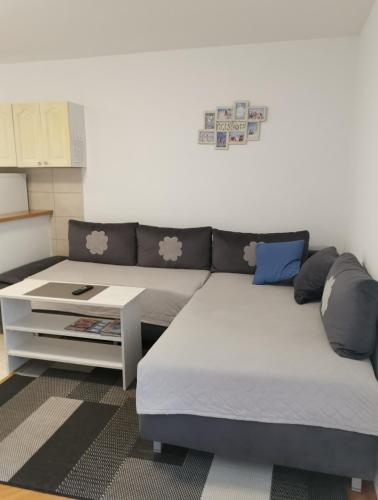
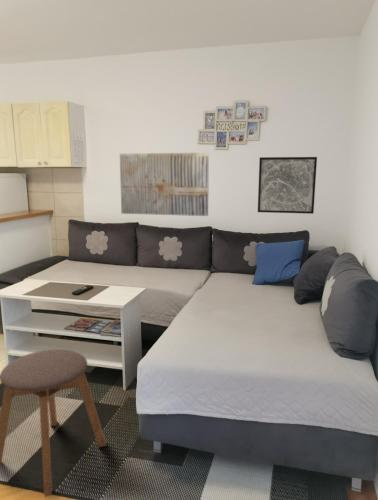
+ wall art (286, 185)
+ wall art (163, 184)
+ stool (47, 409)
